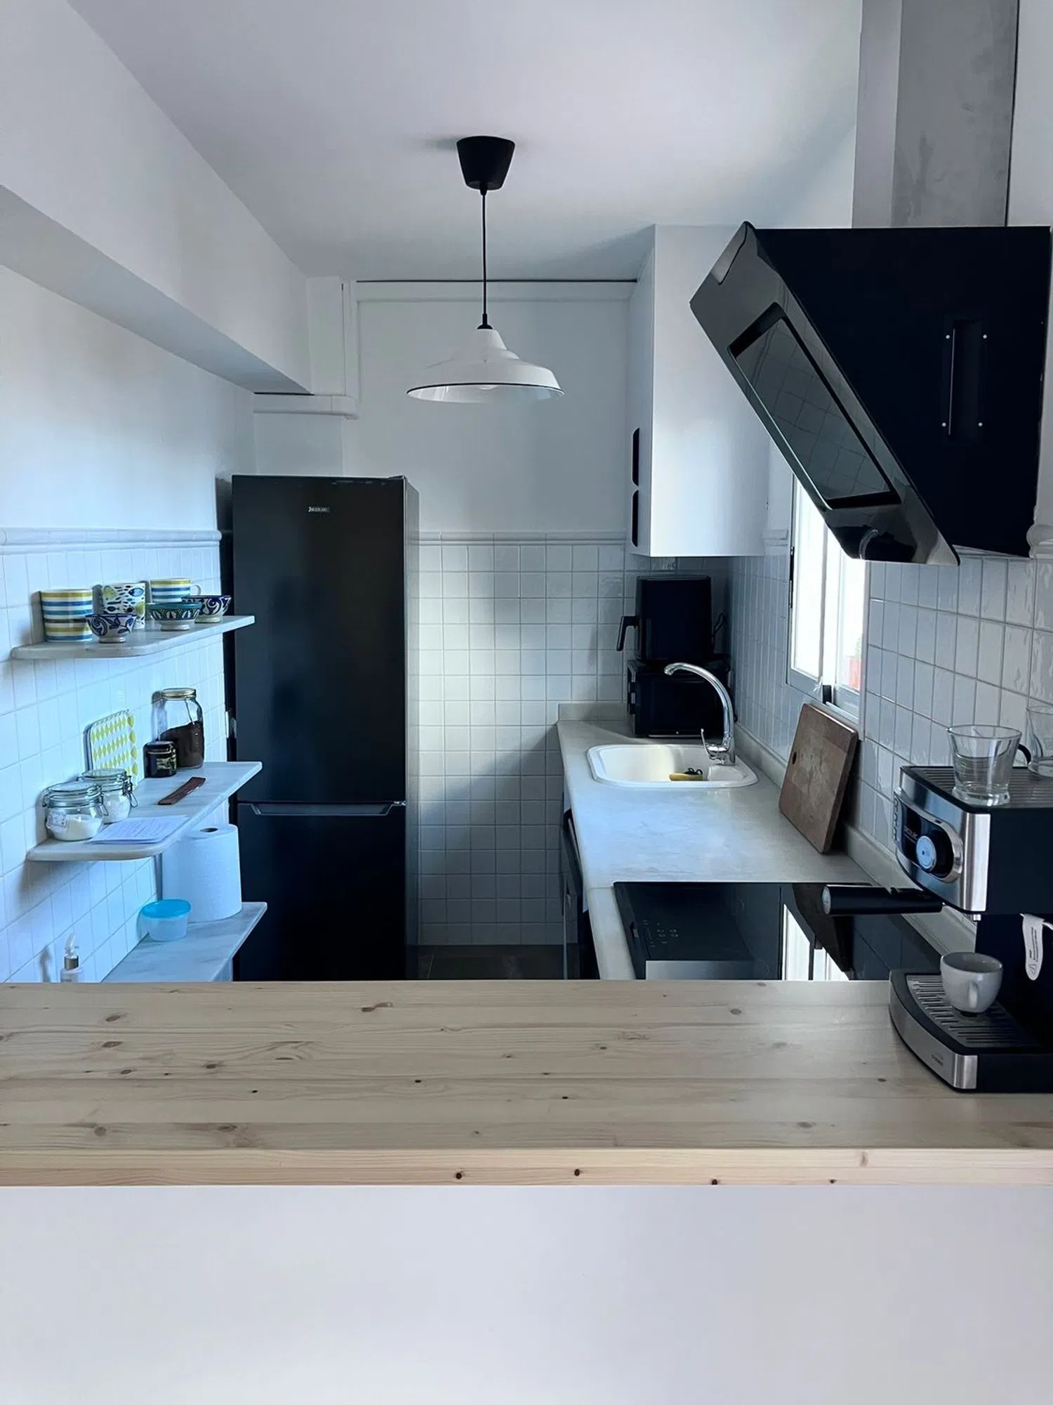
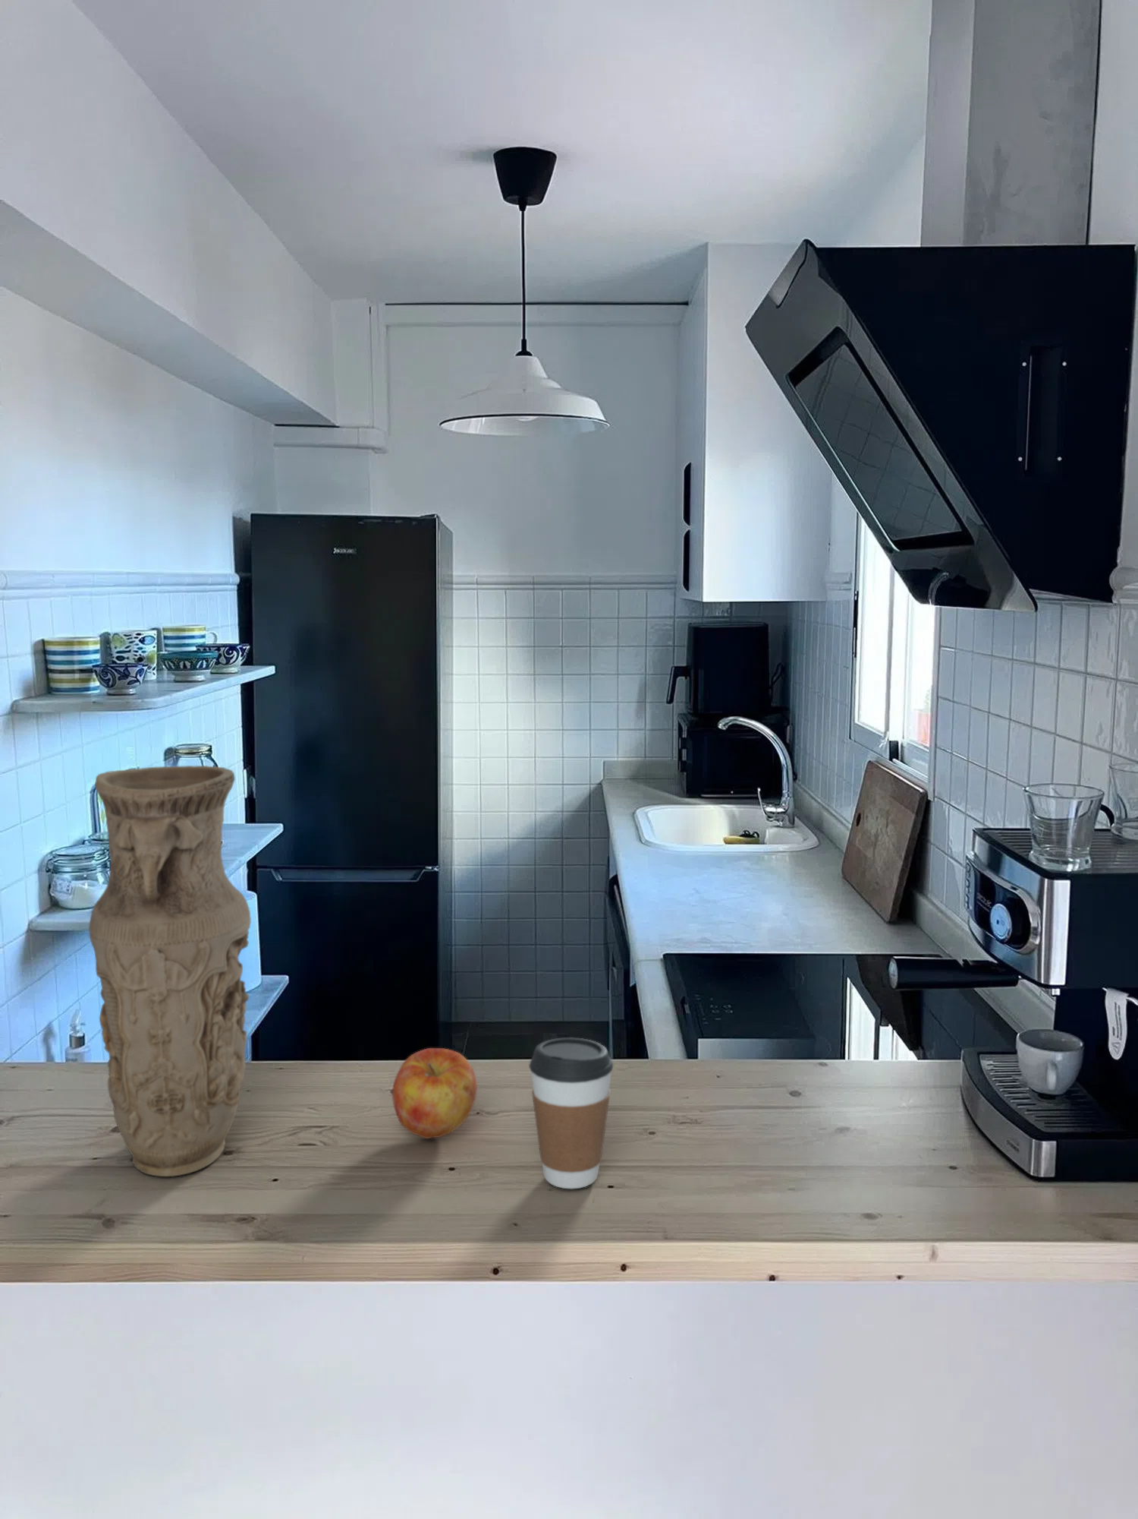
+ vase (172, 965)
+ apple (434, 1094)
+ coffee cup (570, 1112)
